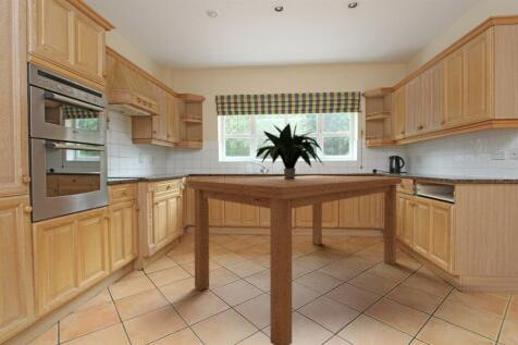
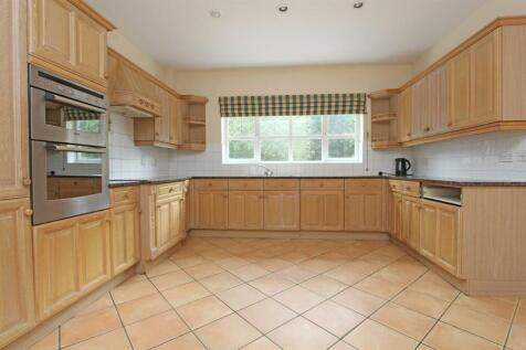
- potted plant (288, 150)
- dining table (312, 226)
